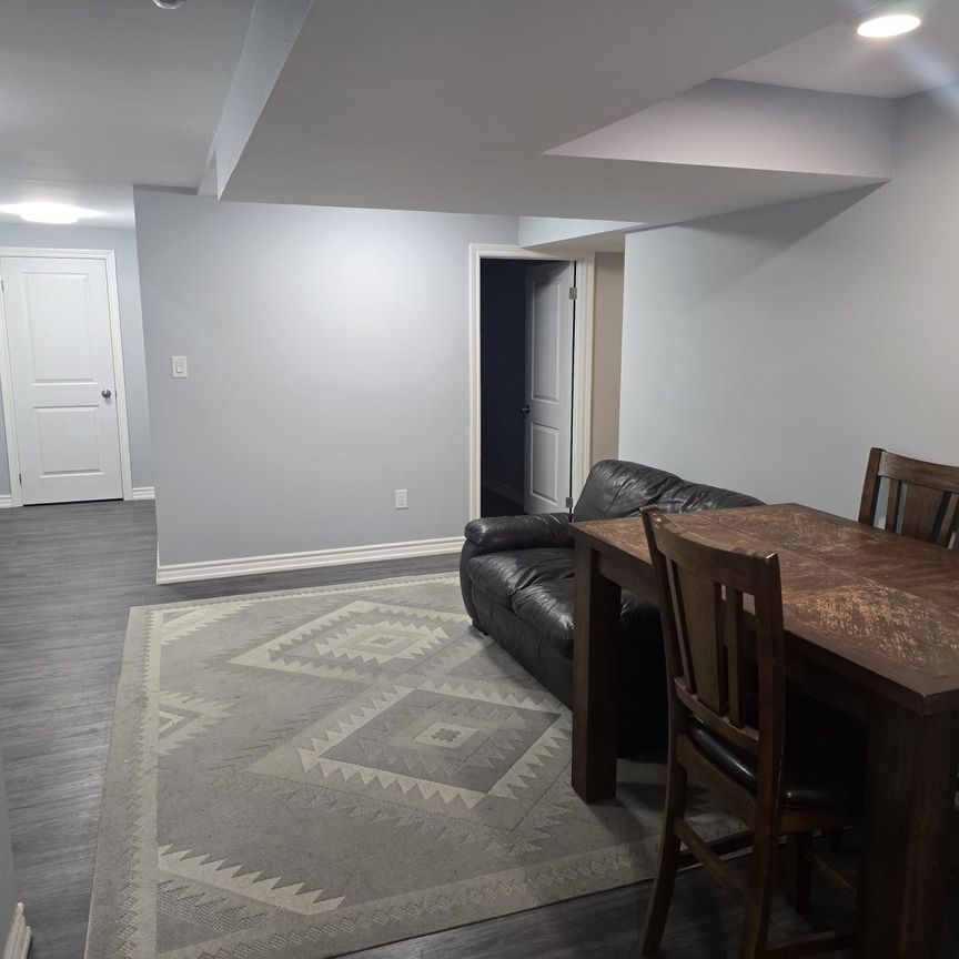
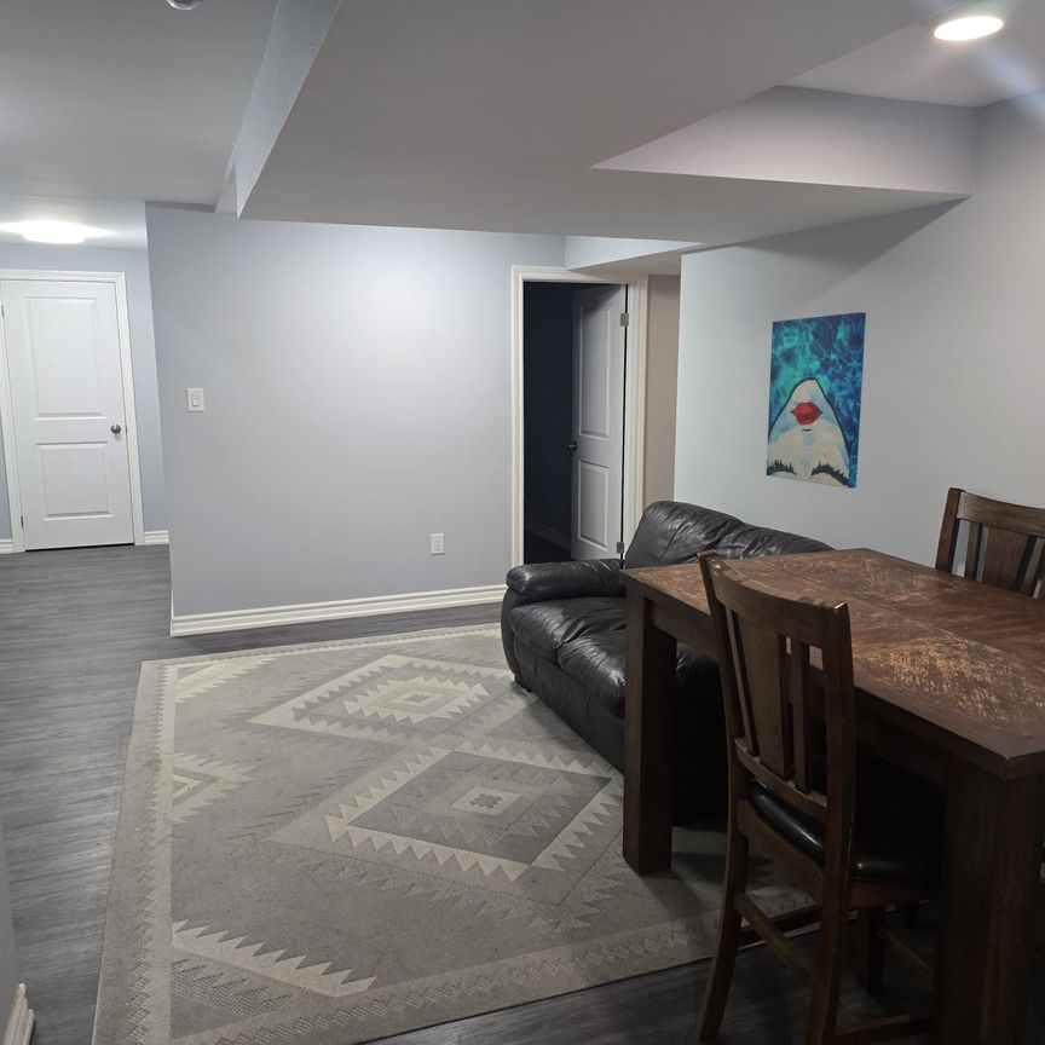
+ wall art (812, 400)
